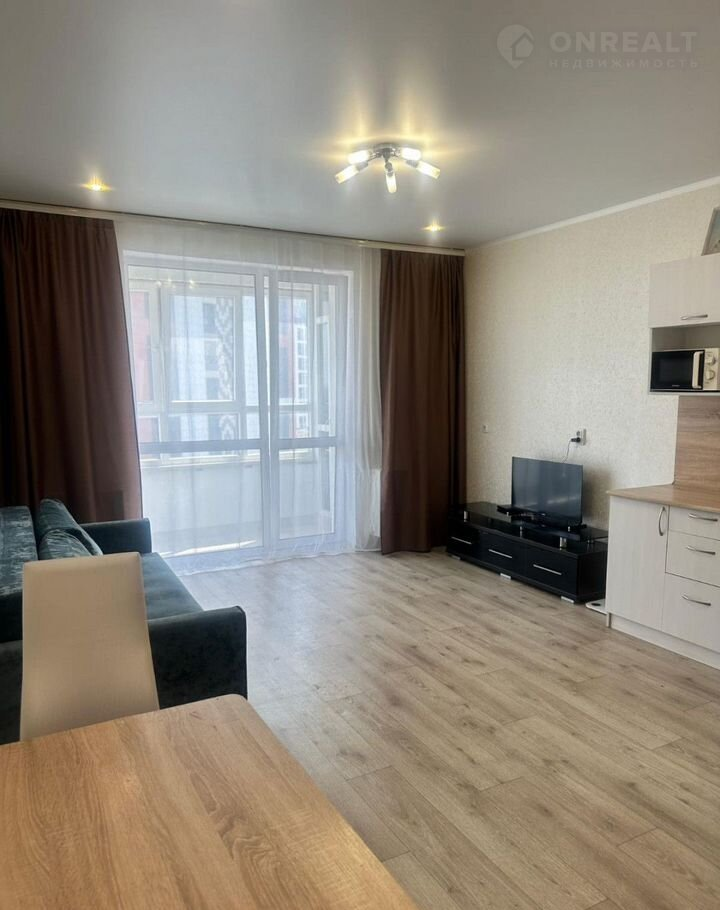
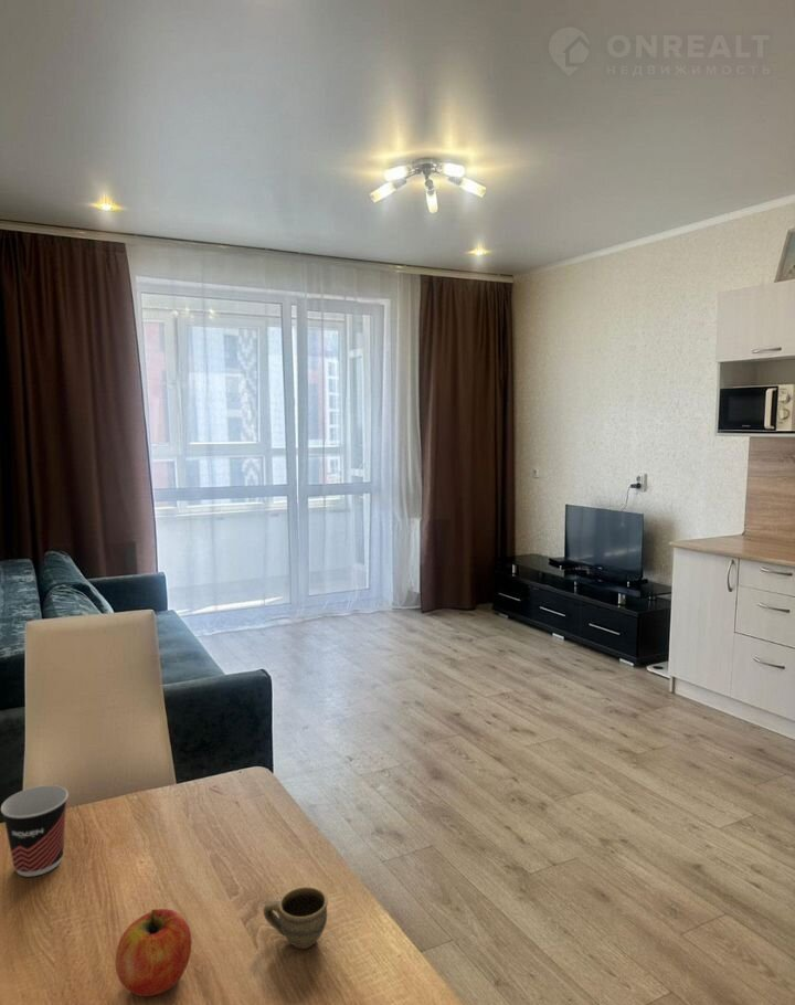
+ cup (296, 918)
+ fruit (155, 948)
+ cup (36, 832)
